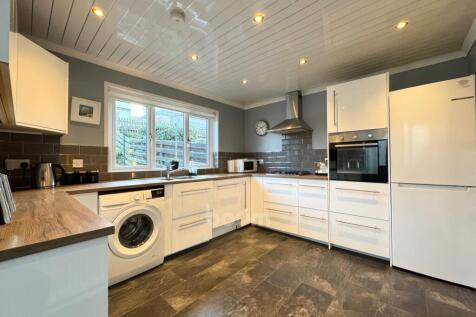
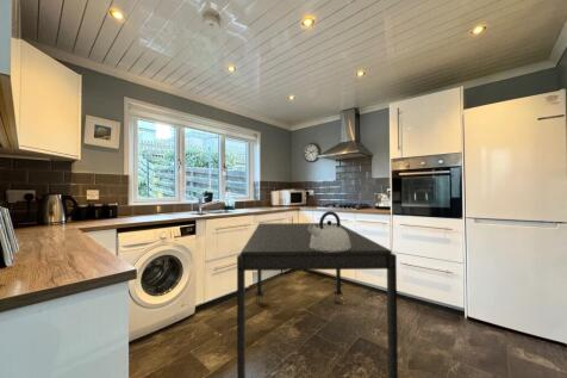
+ kettle (328, 228)
+ dining table (305, 268)
